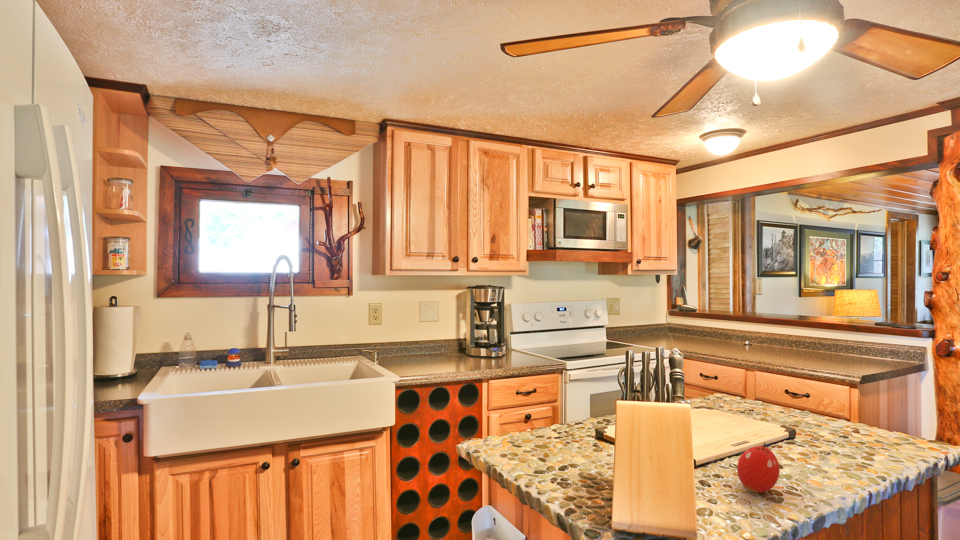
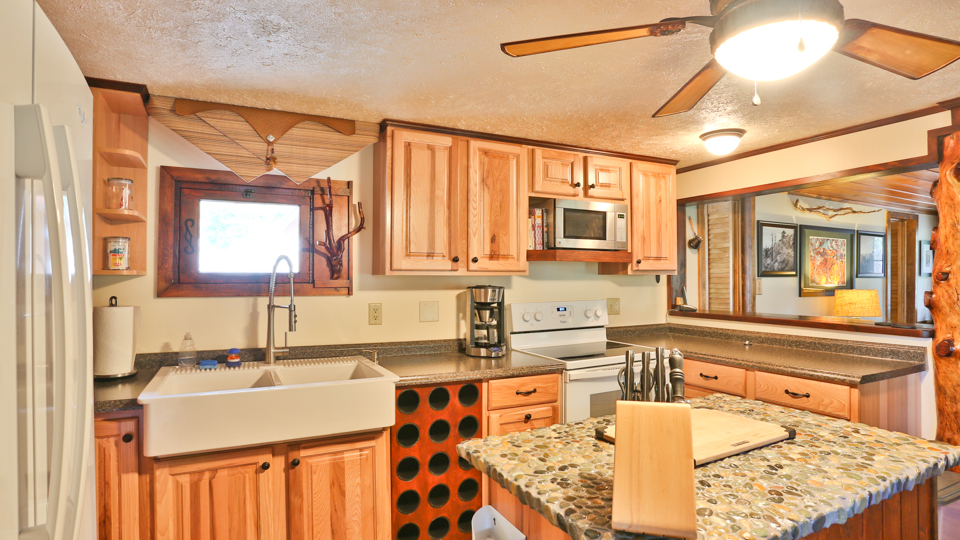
- fruit (758, 465)
